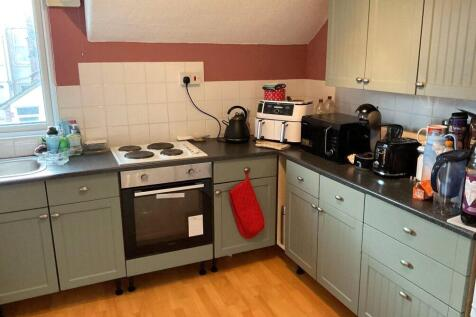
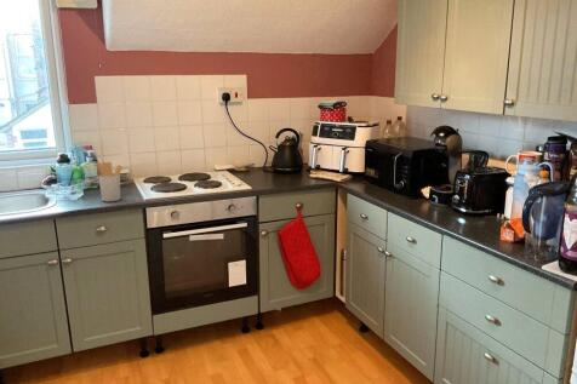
+ utensil holder (108, 179)
